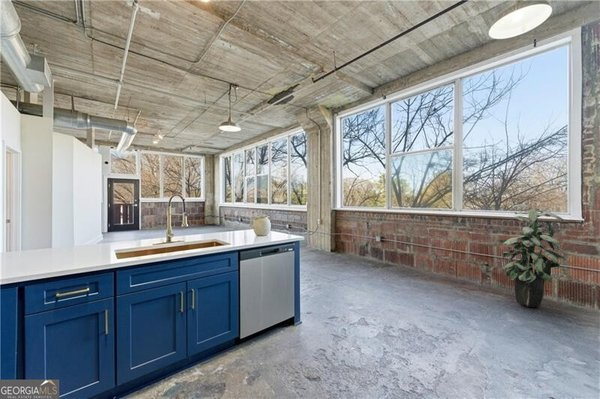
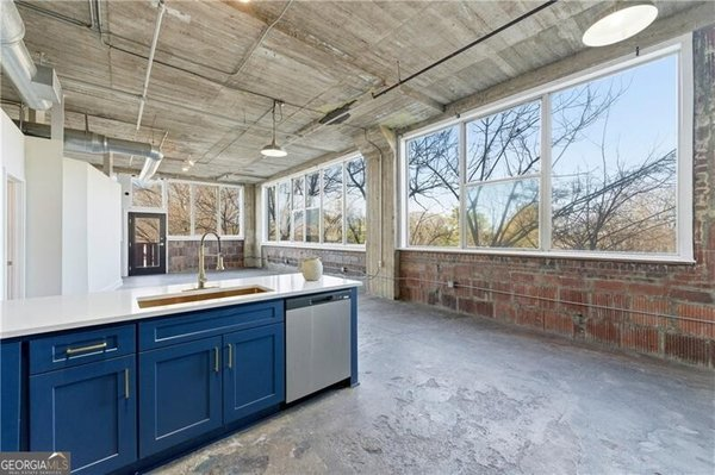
- indoor plant (528, 254)
